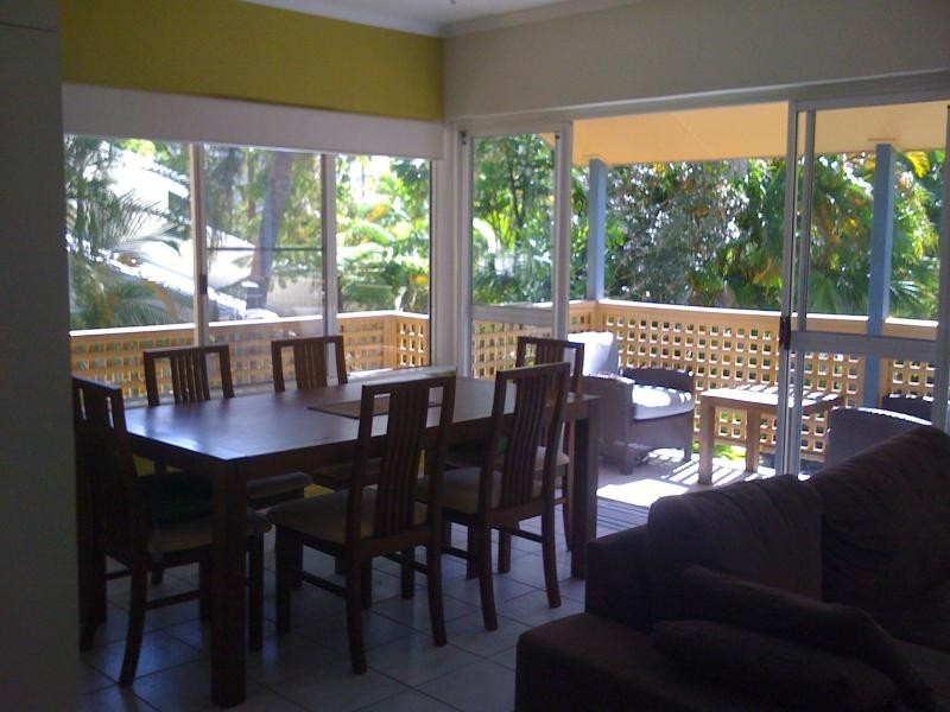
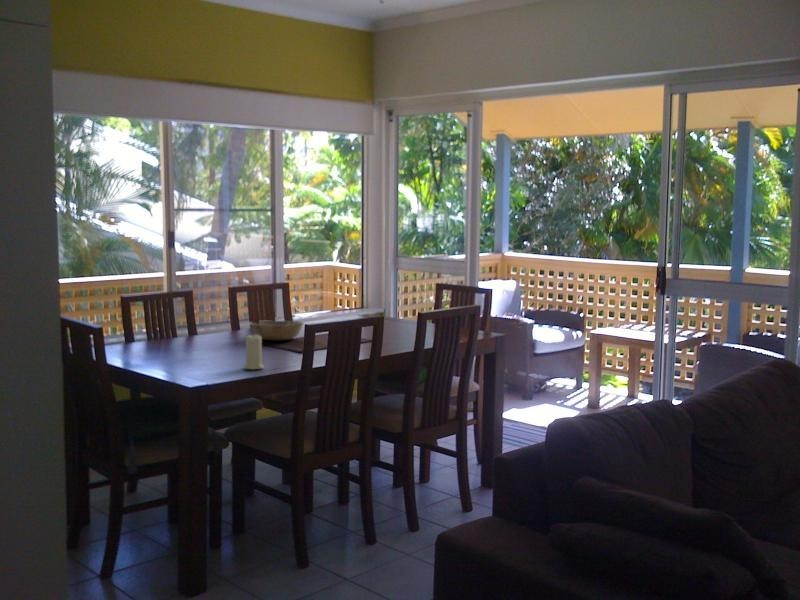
+ candle (253, 350)
+ bowl (277, 330)
